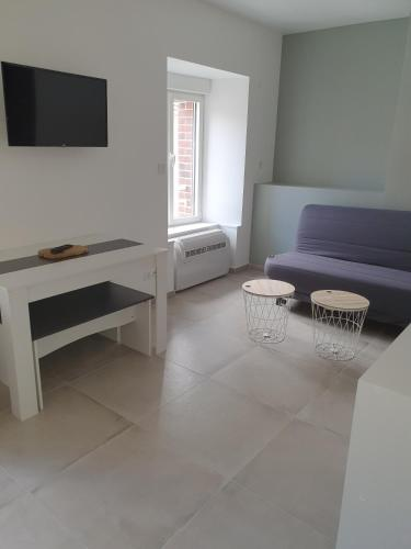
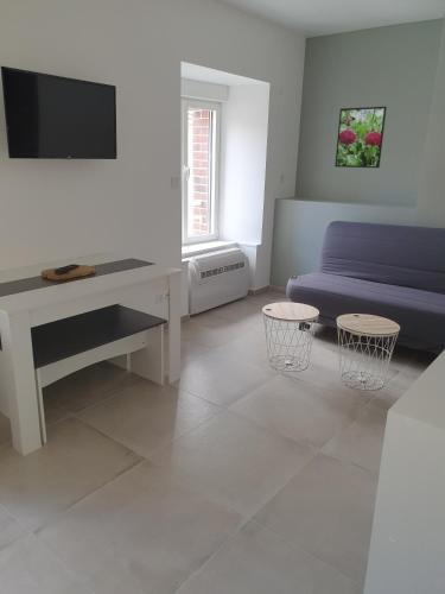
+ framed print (360, 138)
